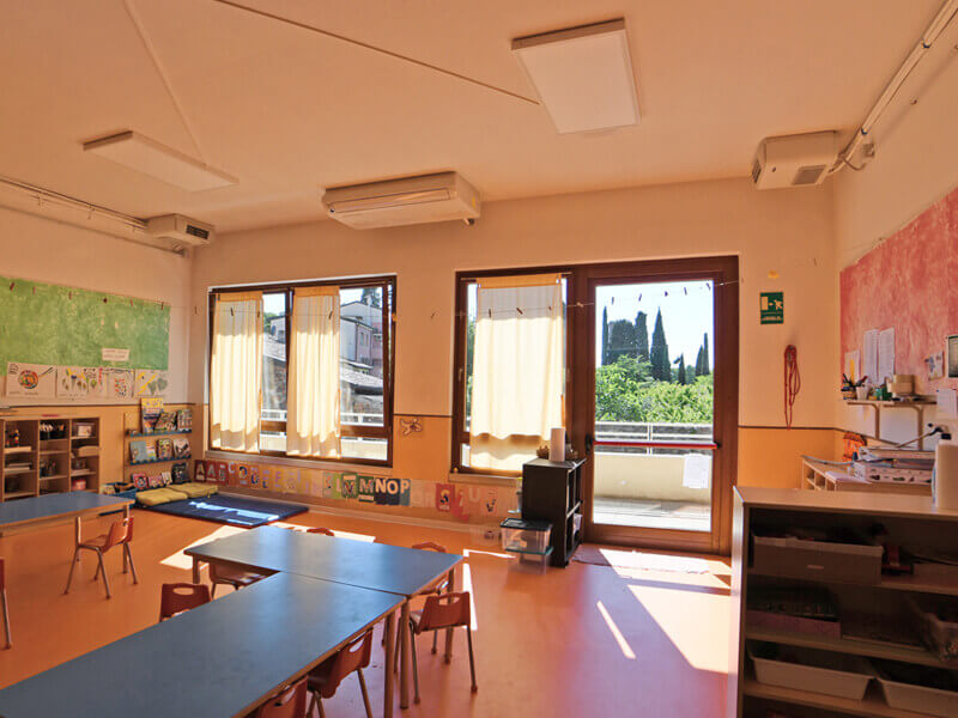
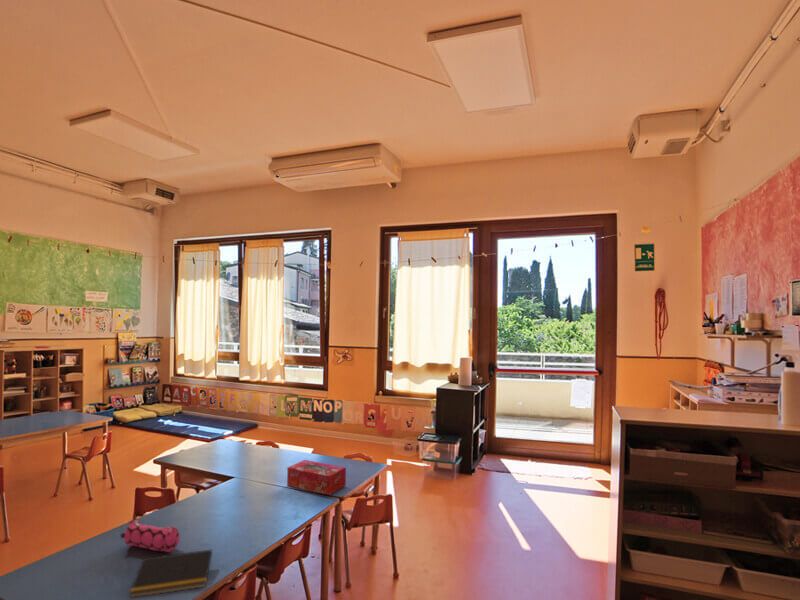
+ pencil case (151, 535)
+ tissue box (316, 476)
+ notepad (173, 572)
